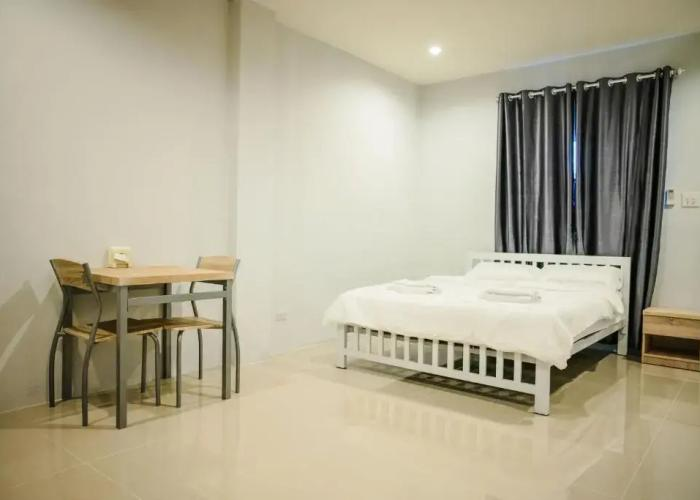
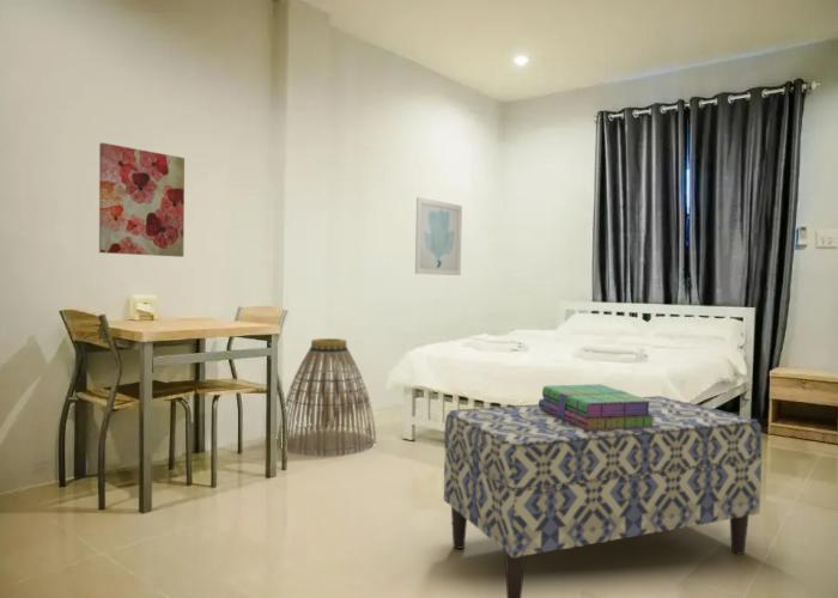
+ basket (328, 391)
+ wall art (439, 238)
+ bench (600, 482)
+ stack of books (594, 404)
+ wall art (144, 202)
